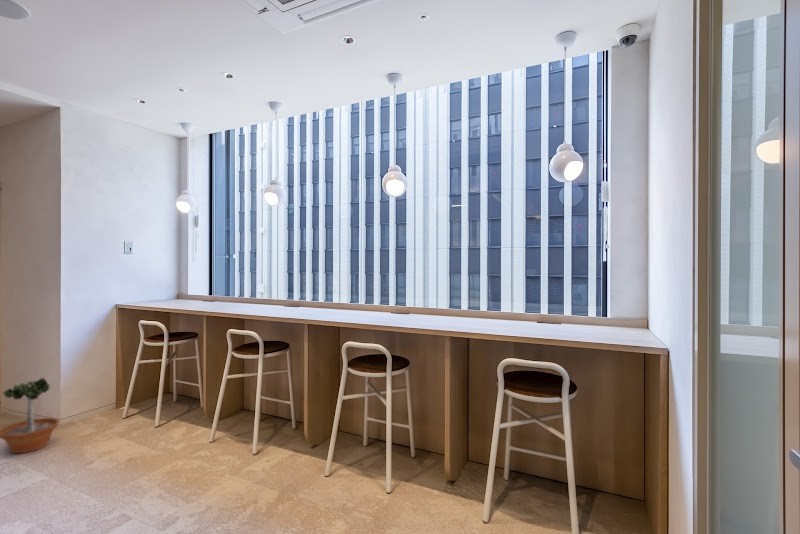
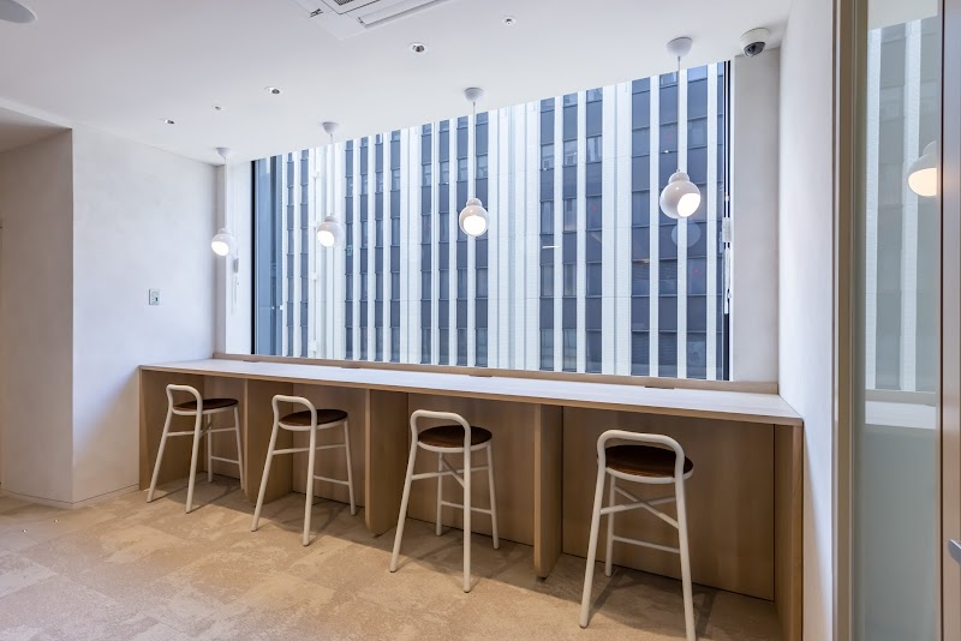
- potted tree (29, 410)
